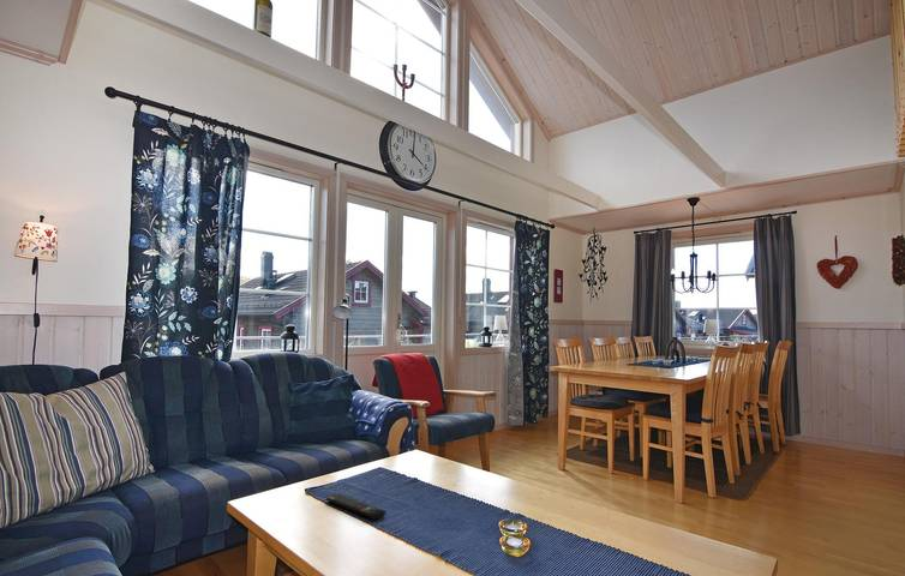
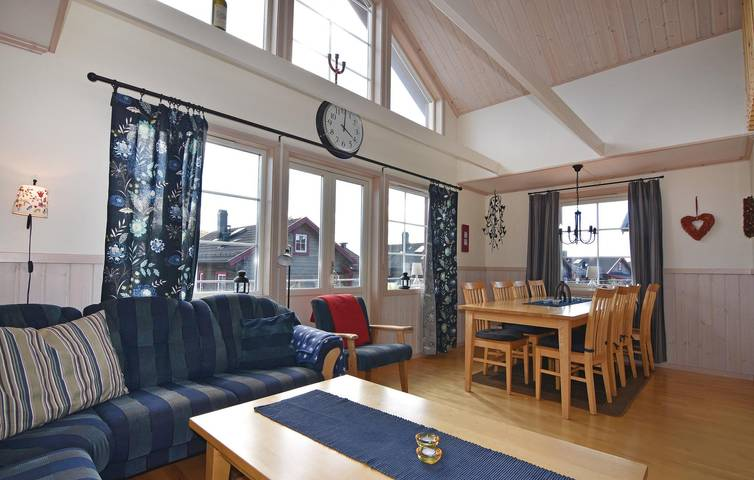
- remote control (354, 505)
